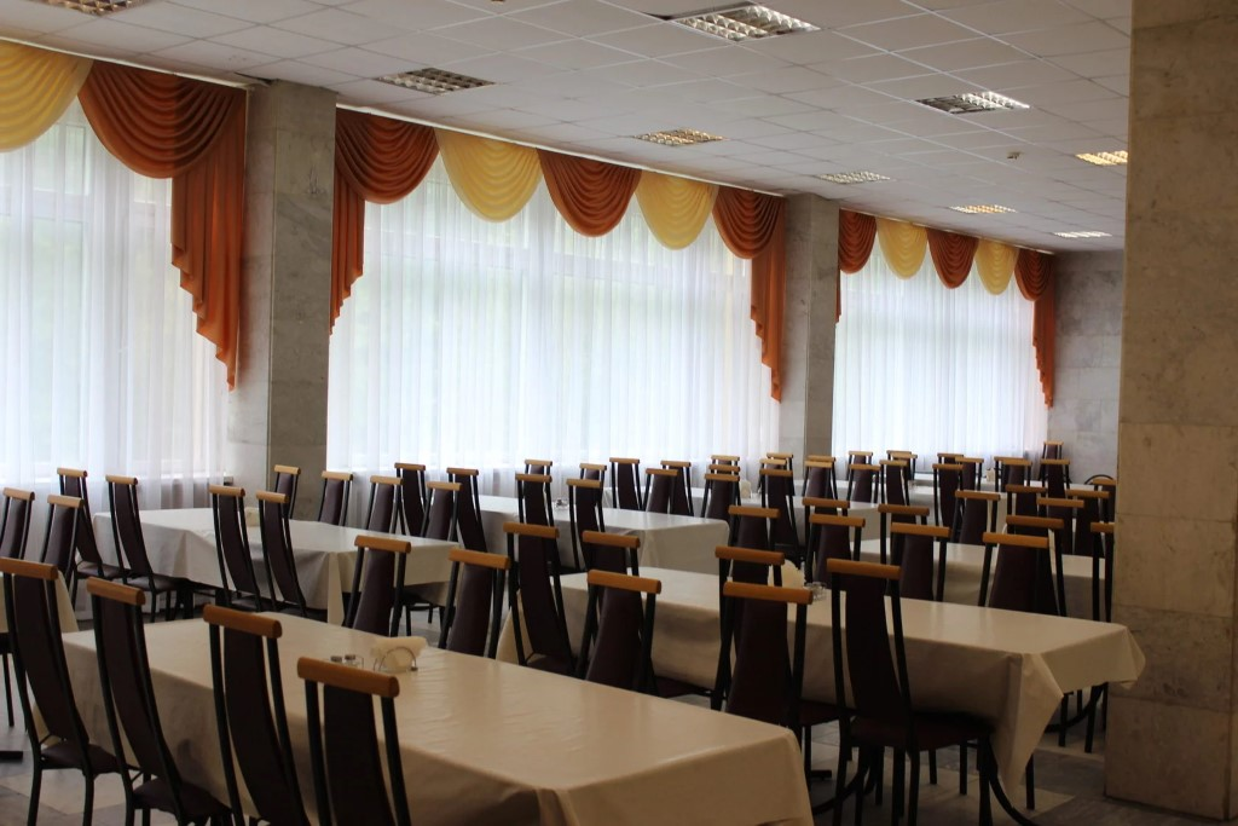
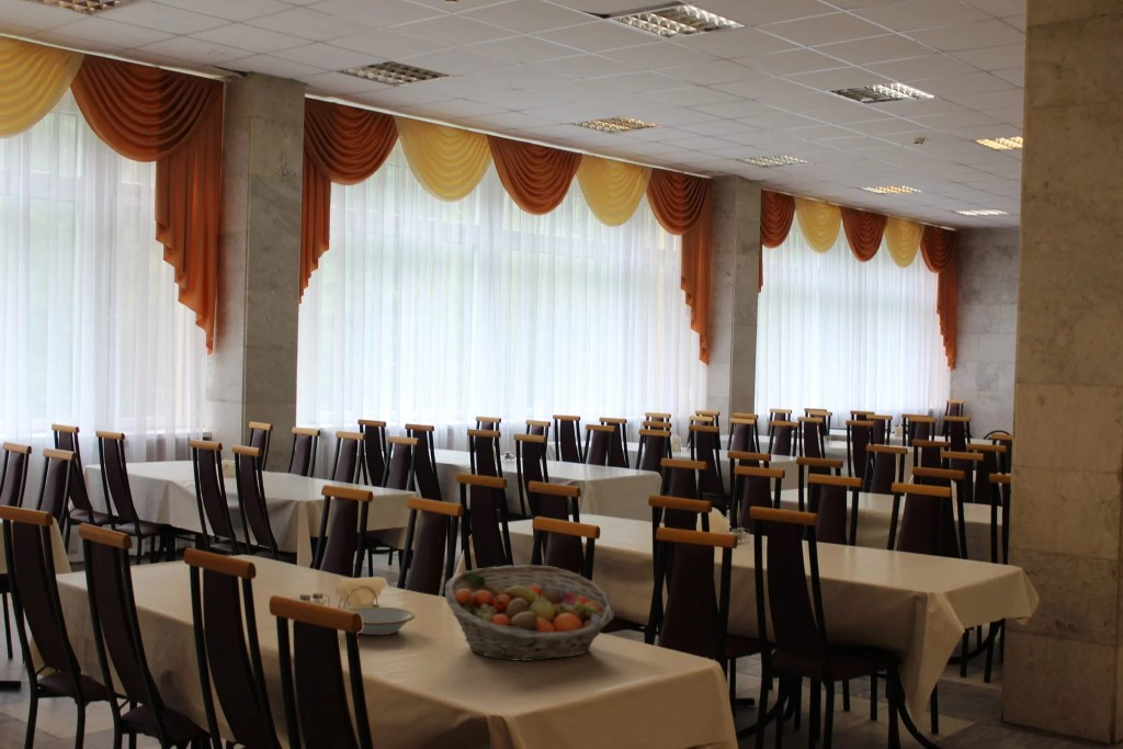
+ bowl (376, 622)
+ fruit basket (529, 611)
